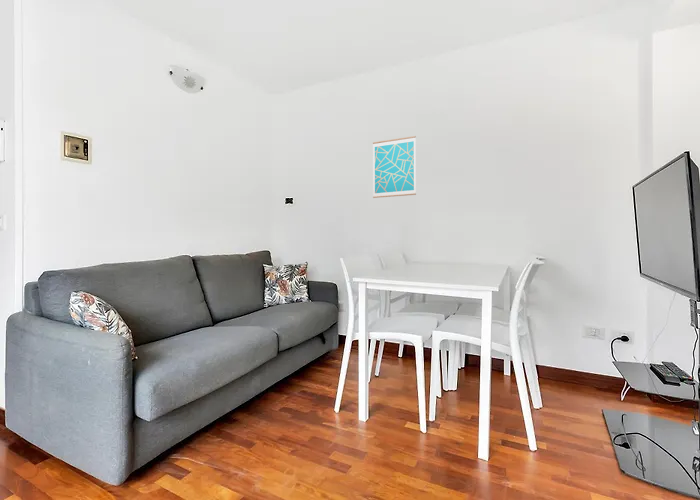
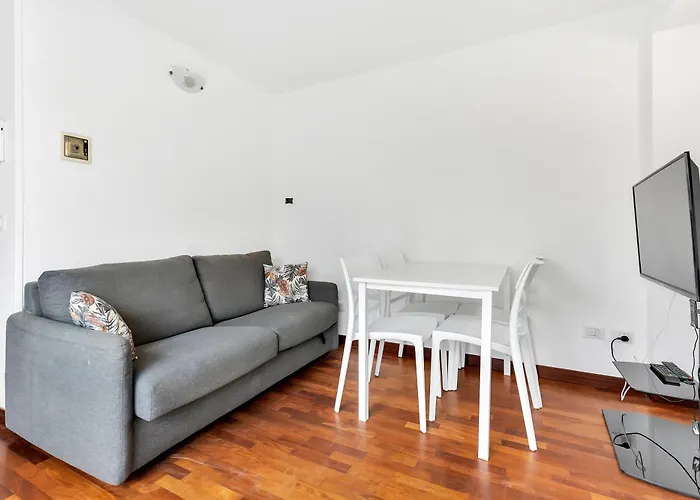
- wall art (393, 167)
